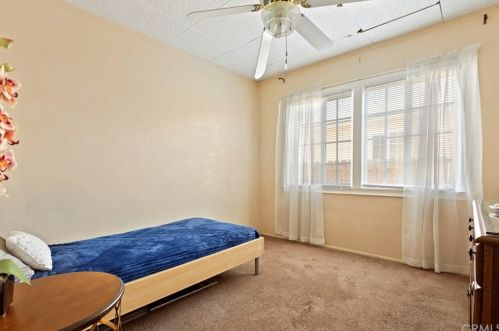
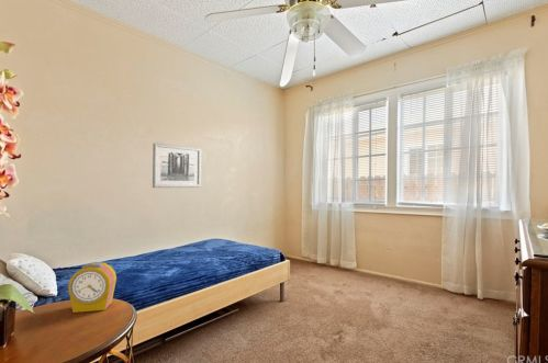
+ wall art (178, 167)
+ alarm clock (92, 284)
